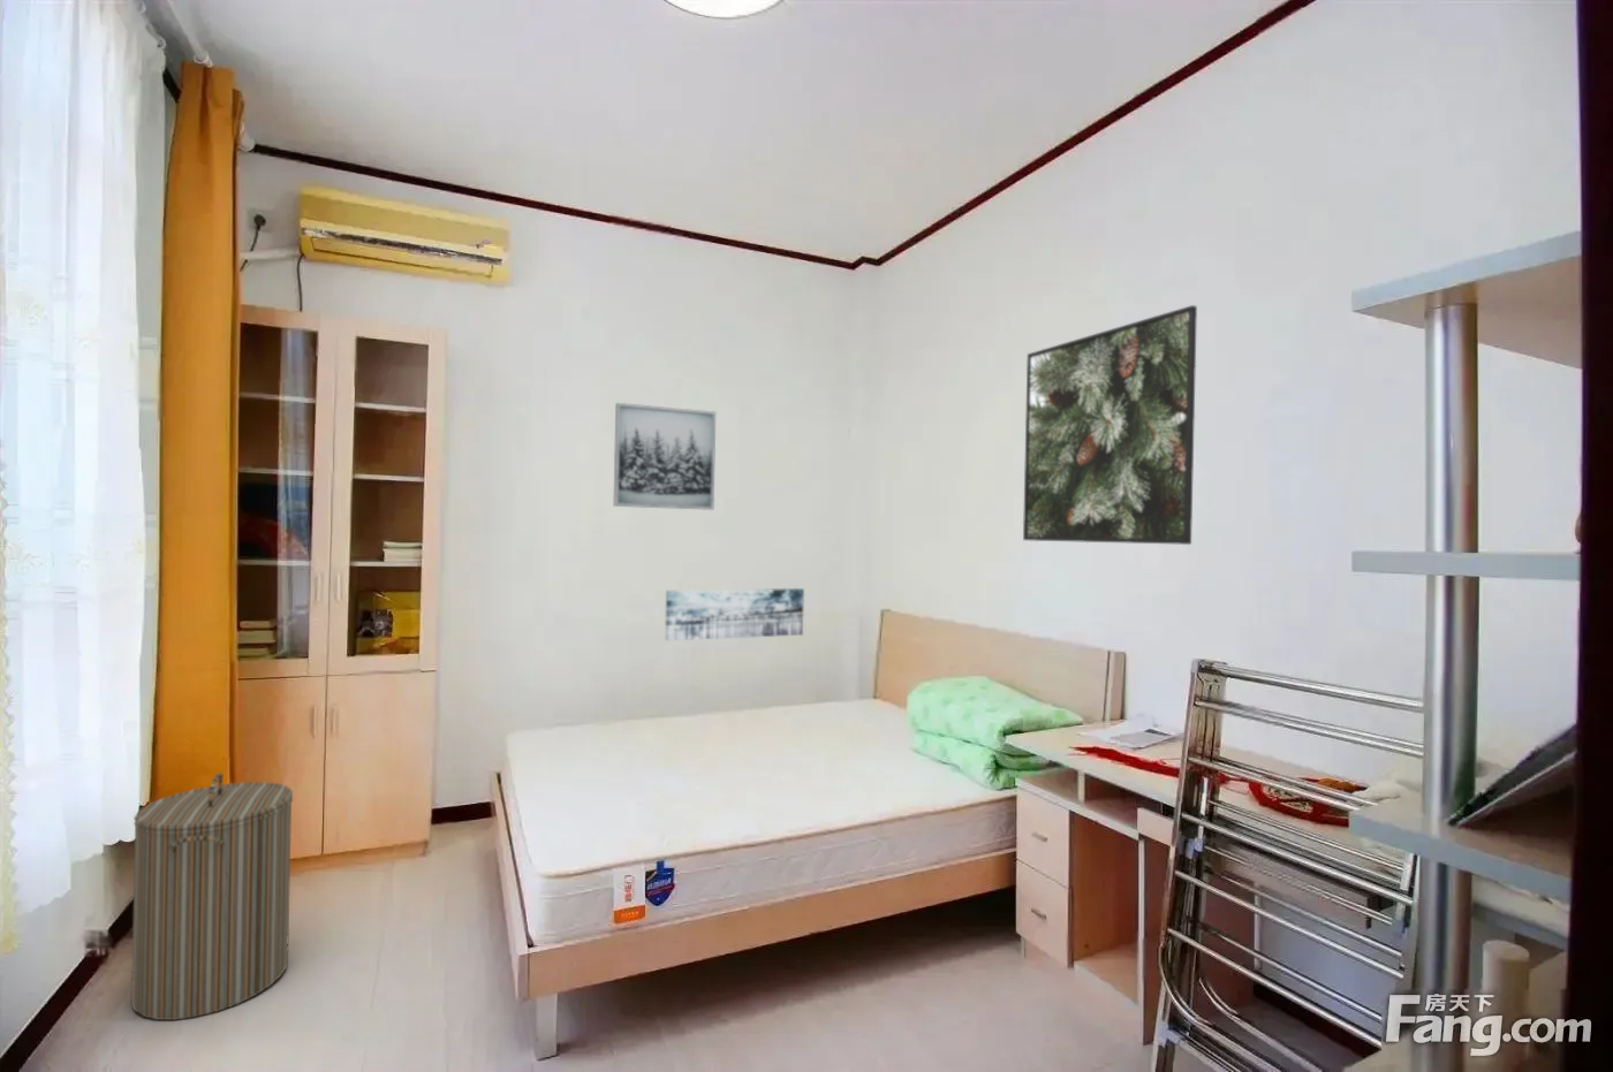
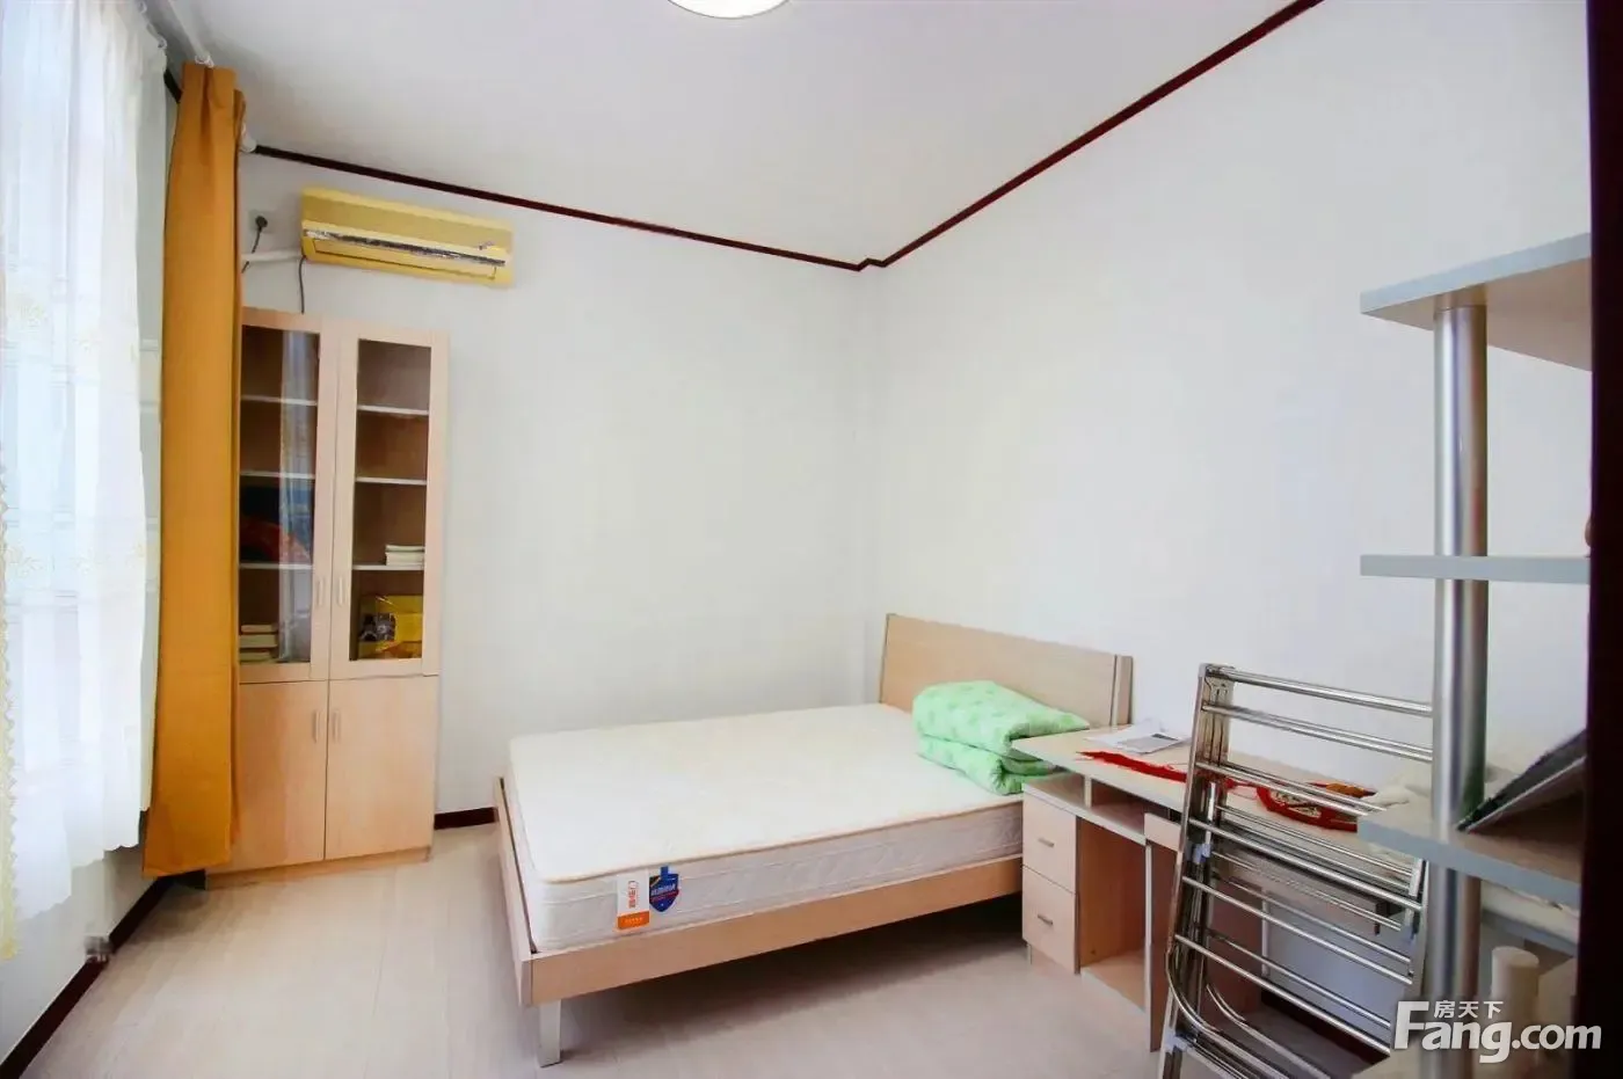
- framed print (1100, 437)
- laundry hamper (215, 877)
- wall art (736, 613)
- wall art (665, 457)
